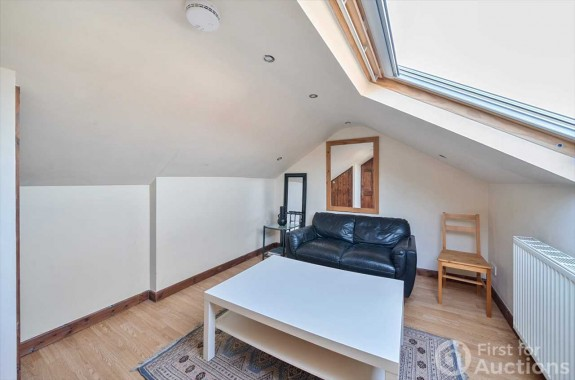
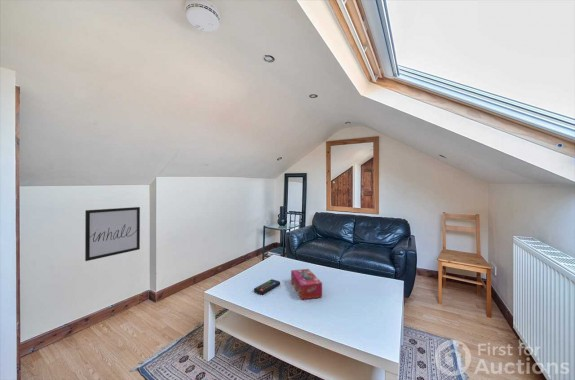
+ tissue box (305, 282)
+ remote control (267, 286)
+ wall art (115, 231)
